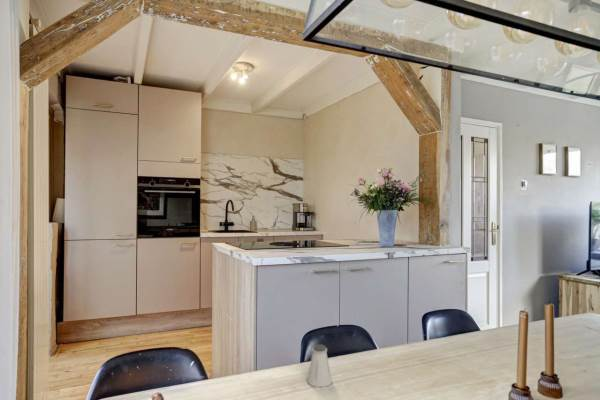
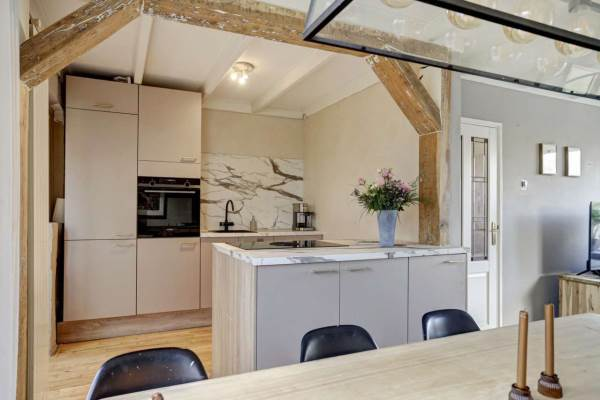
- saltshaker (319, 363)
